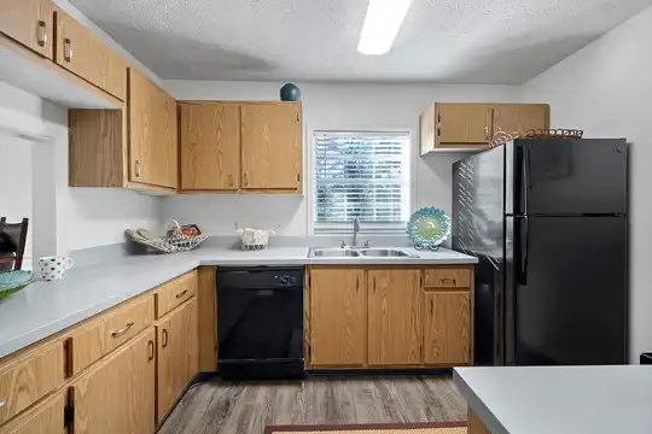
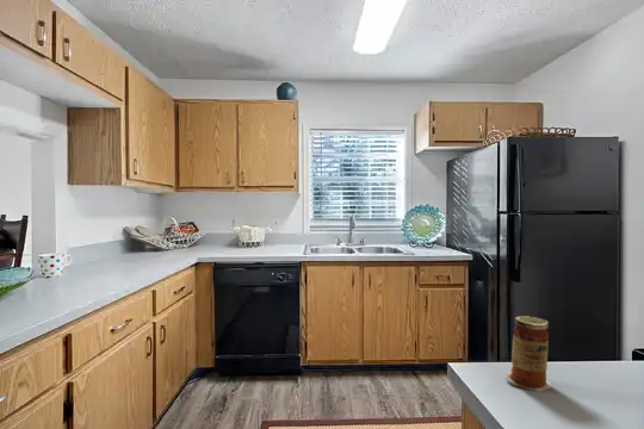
+ canister (527, 349)
